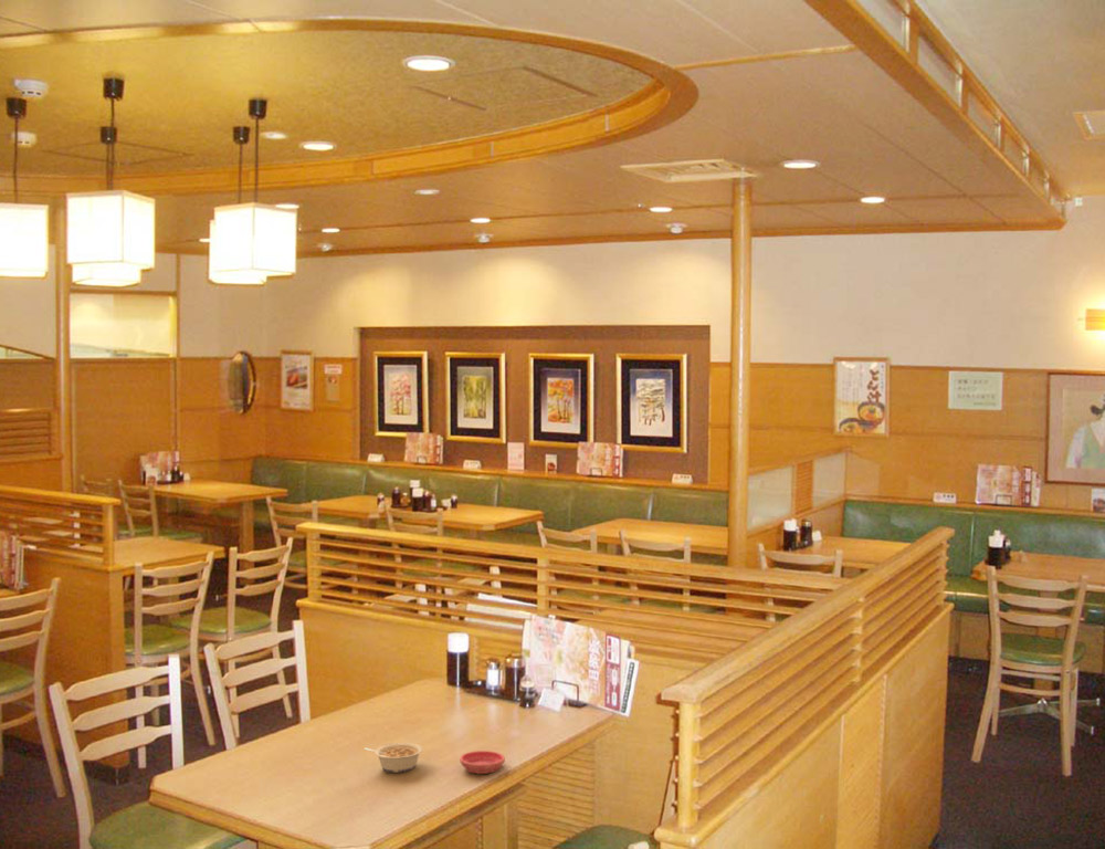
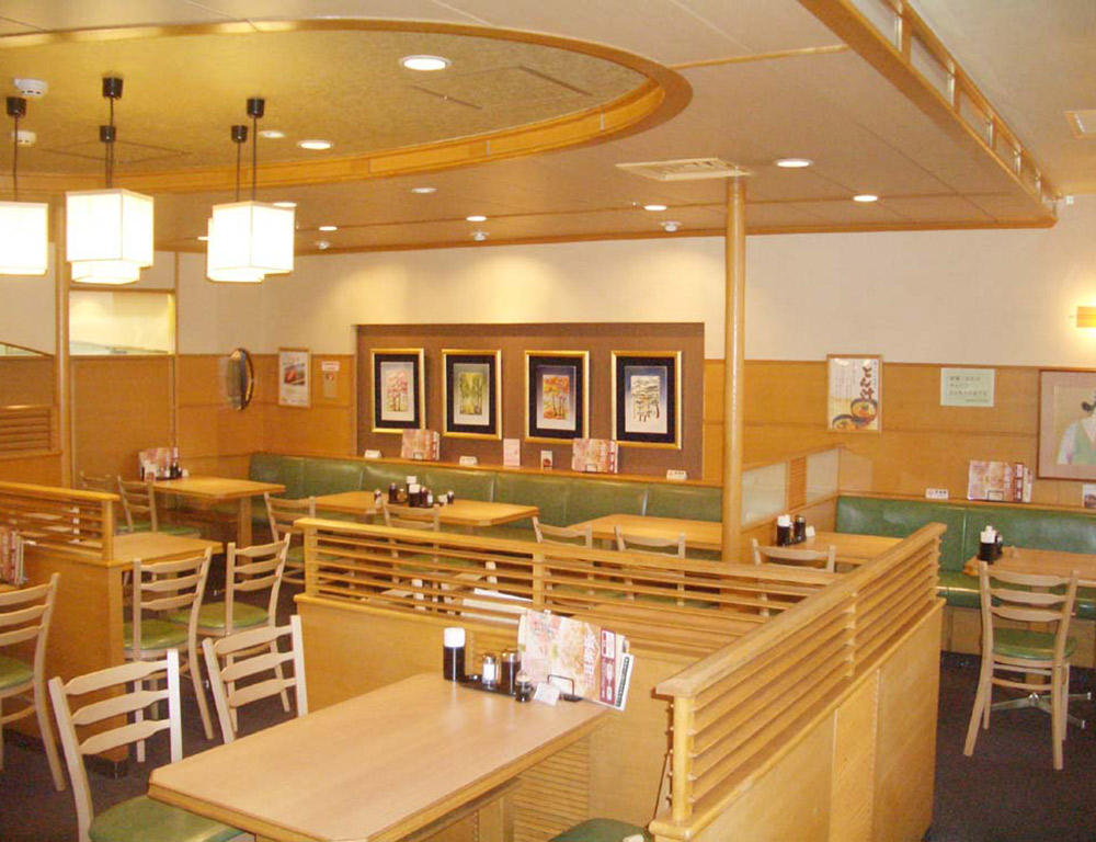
- legume (397, 757)
- saucer (482, 763)
